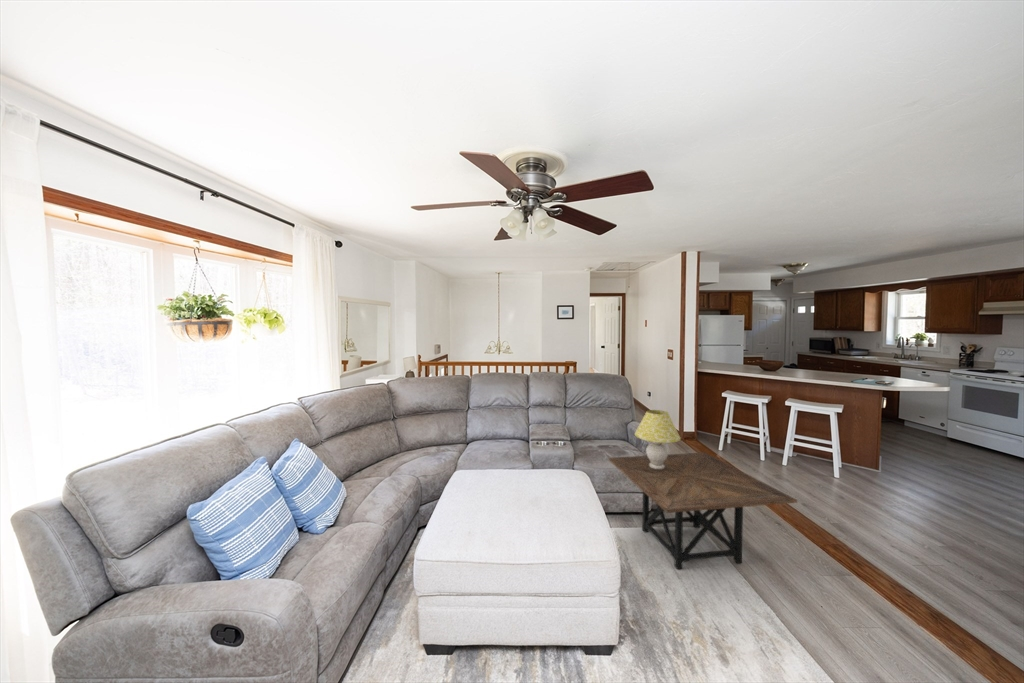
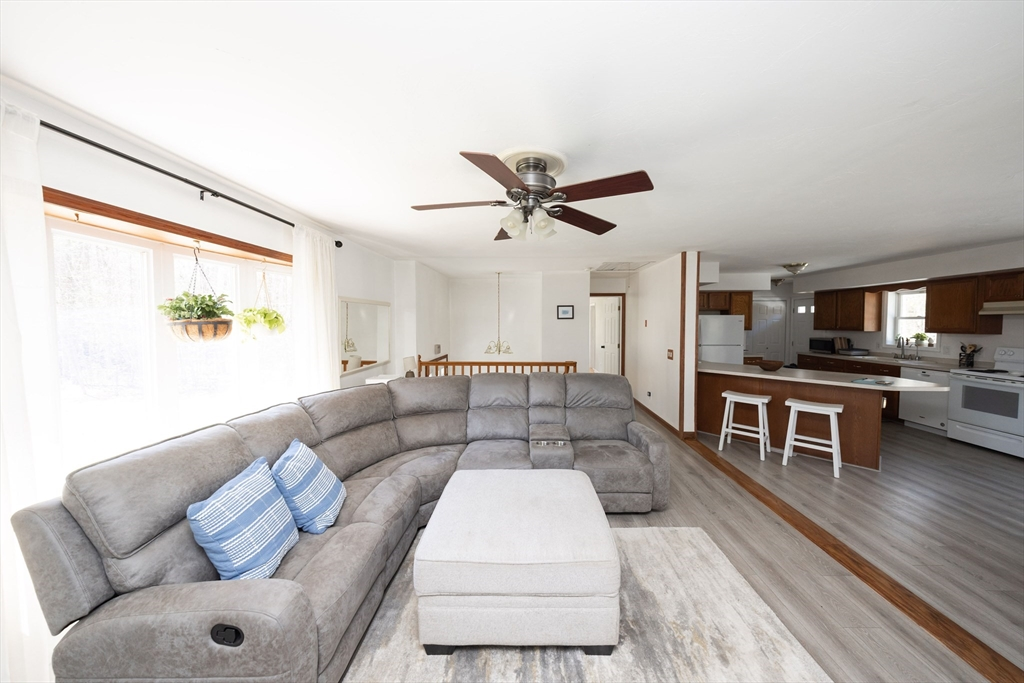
- side table (688, 510)
- table lamp (657, 440)
